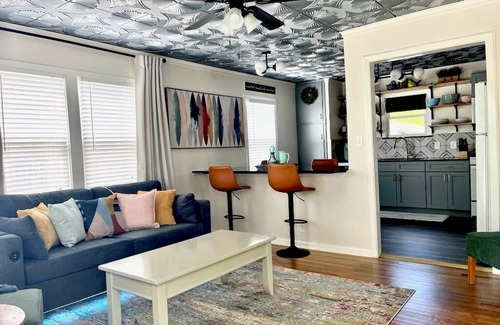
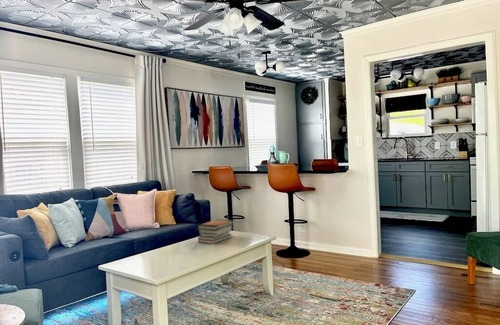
+ book stack (216, 231)
